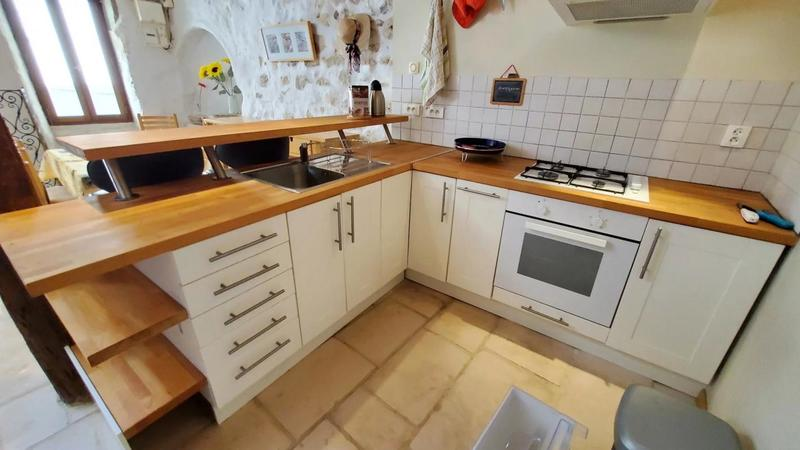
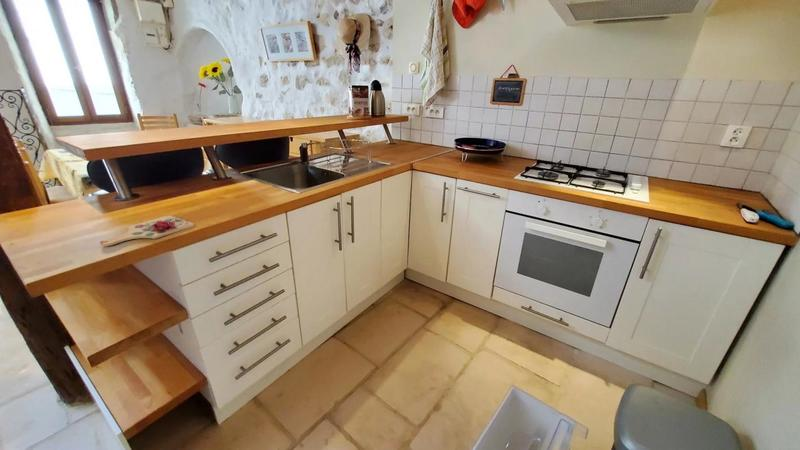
+ cutting board (144, 228)
